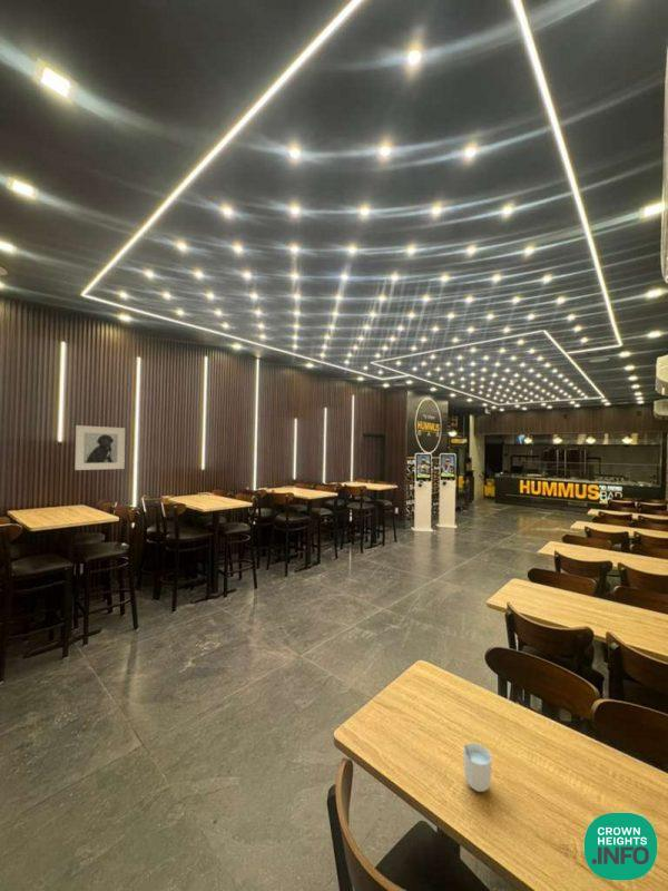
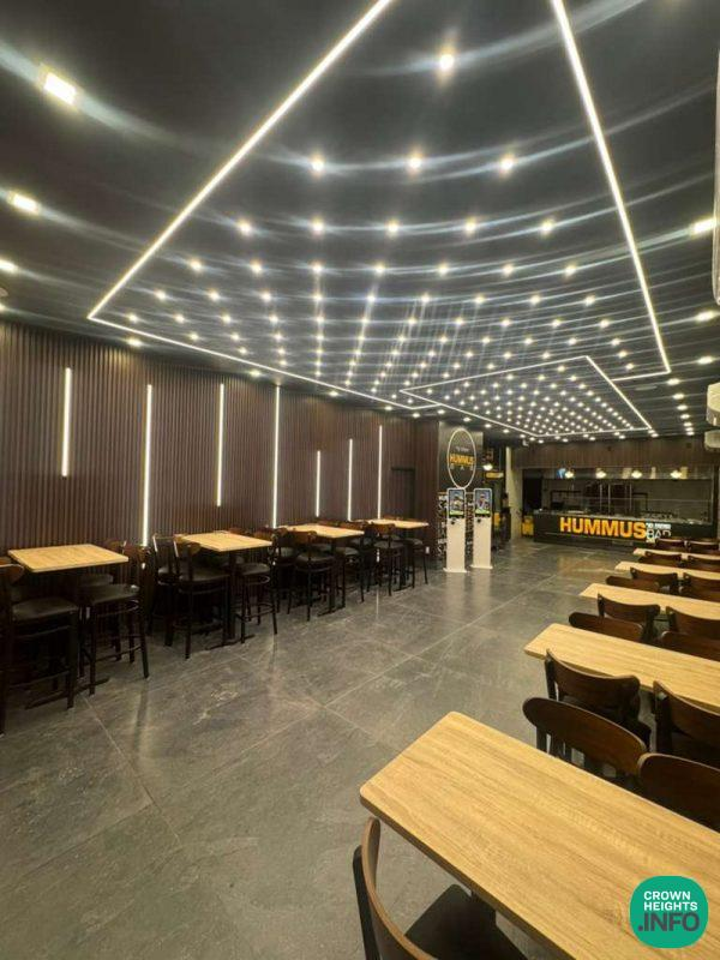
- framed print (100, 448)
- cup (475, 763)
